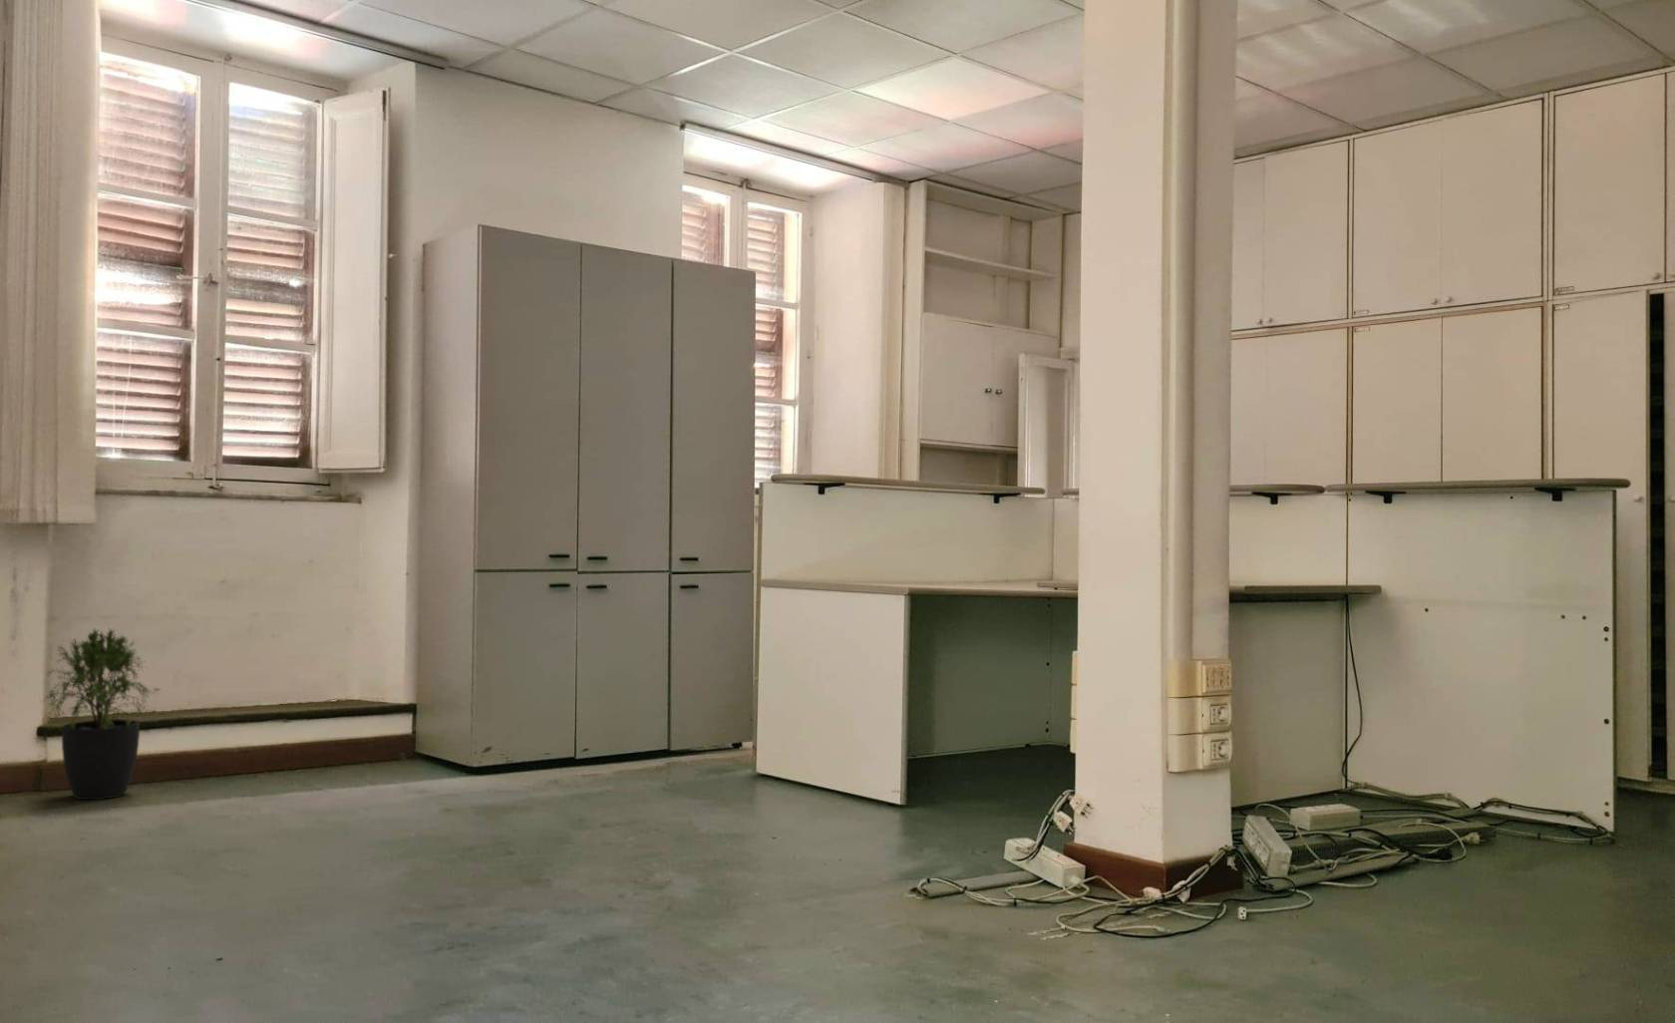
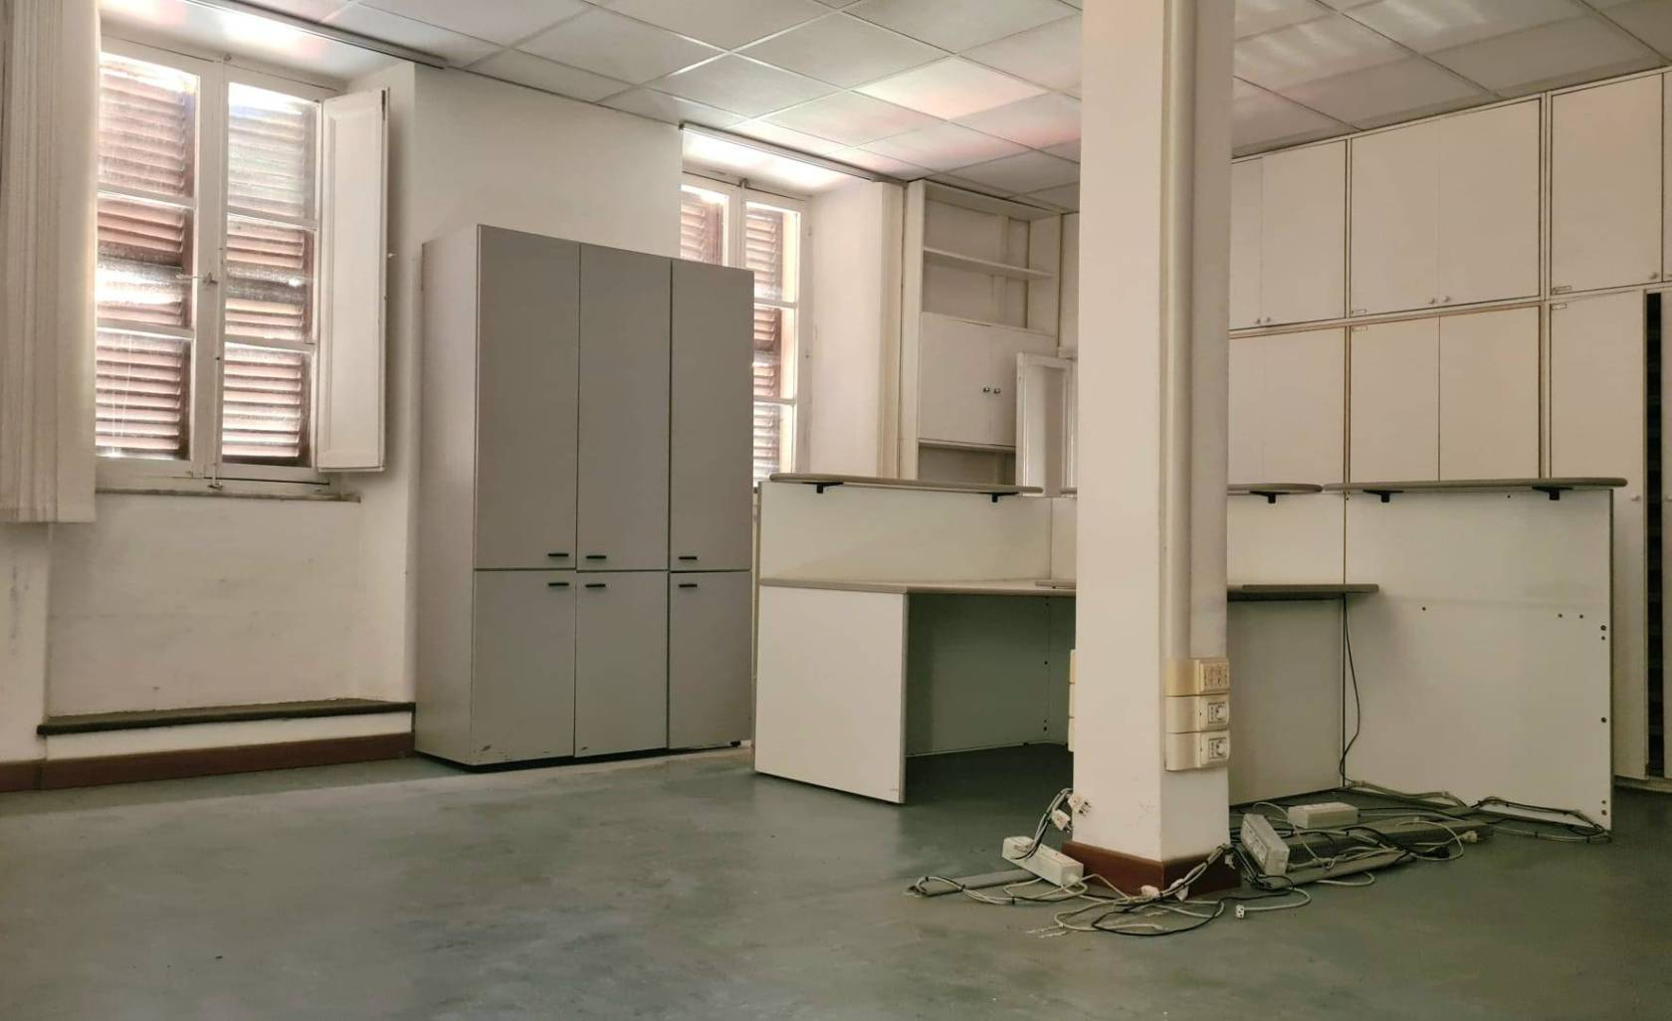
- potted plant (93, 711)
